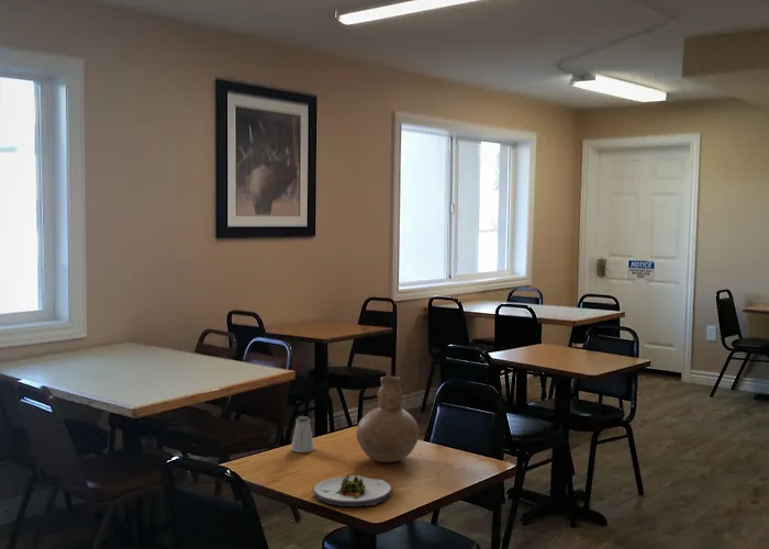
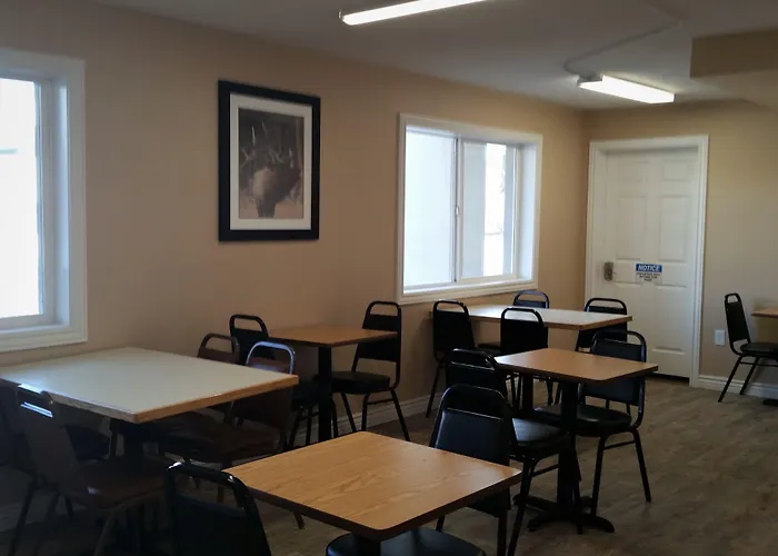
- vase (388, 417)
- salad plate (352, 485)
- saltshaker (302, 433)
